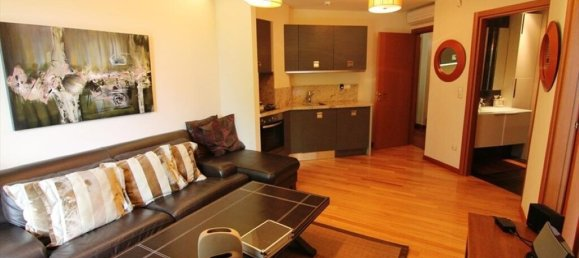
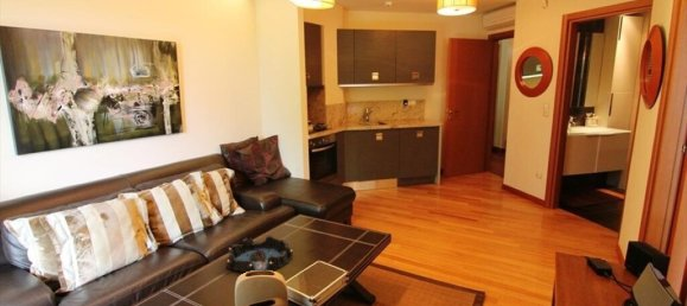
+ decorative bowl (260, 251)
